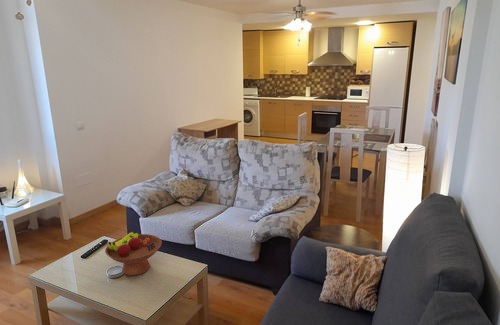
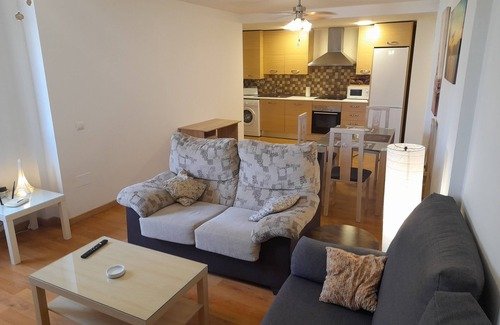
- fruit bowl (134, 252)
